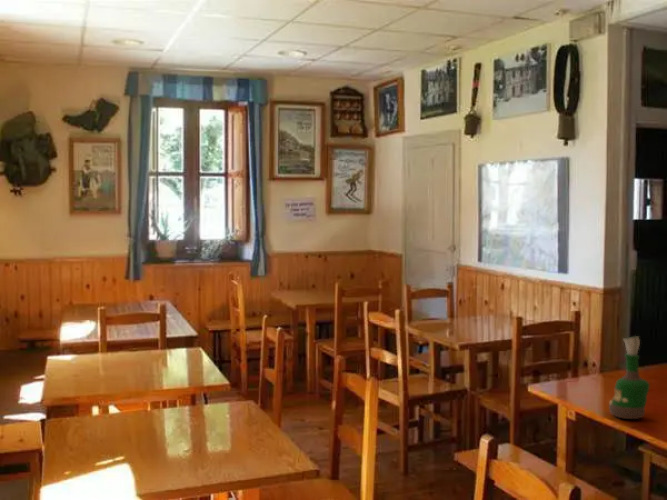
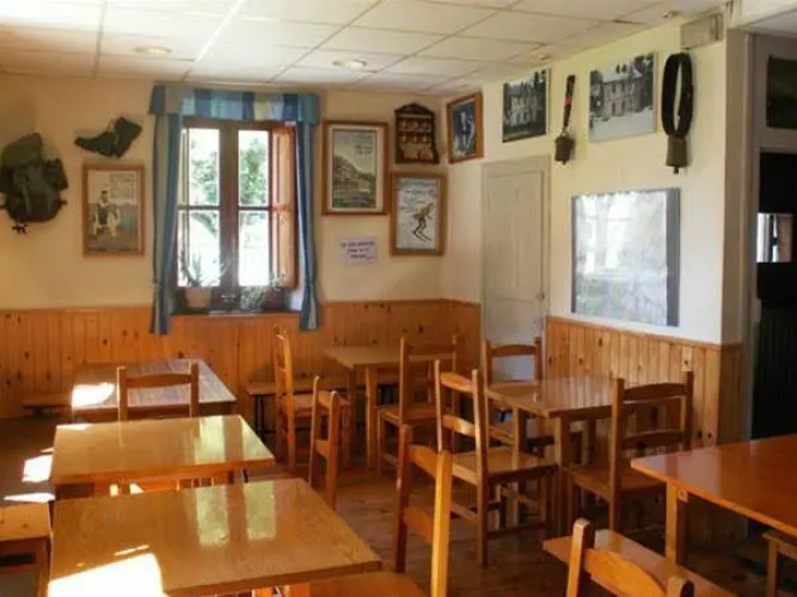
- grog bottle (629, 376)
